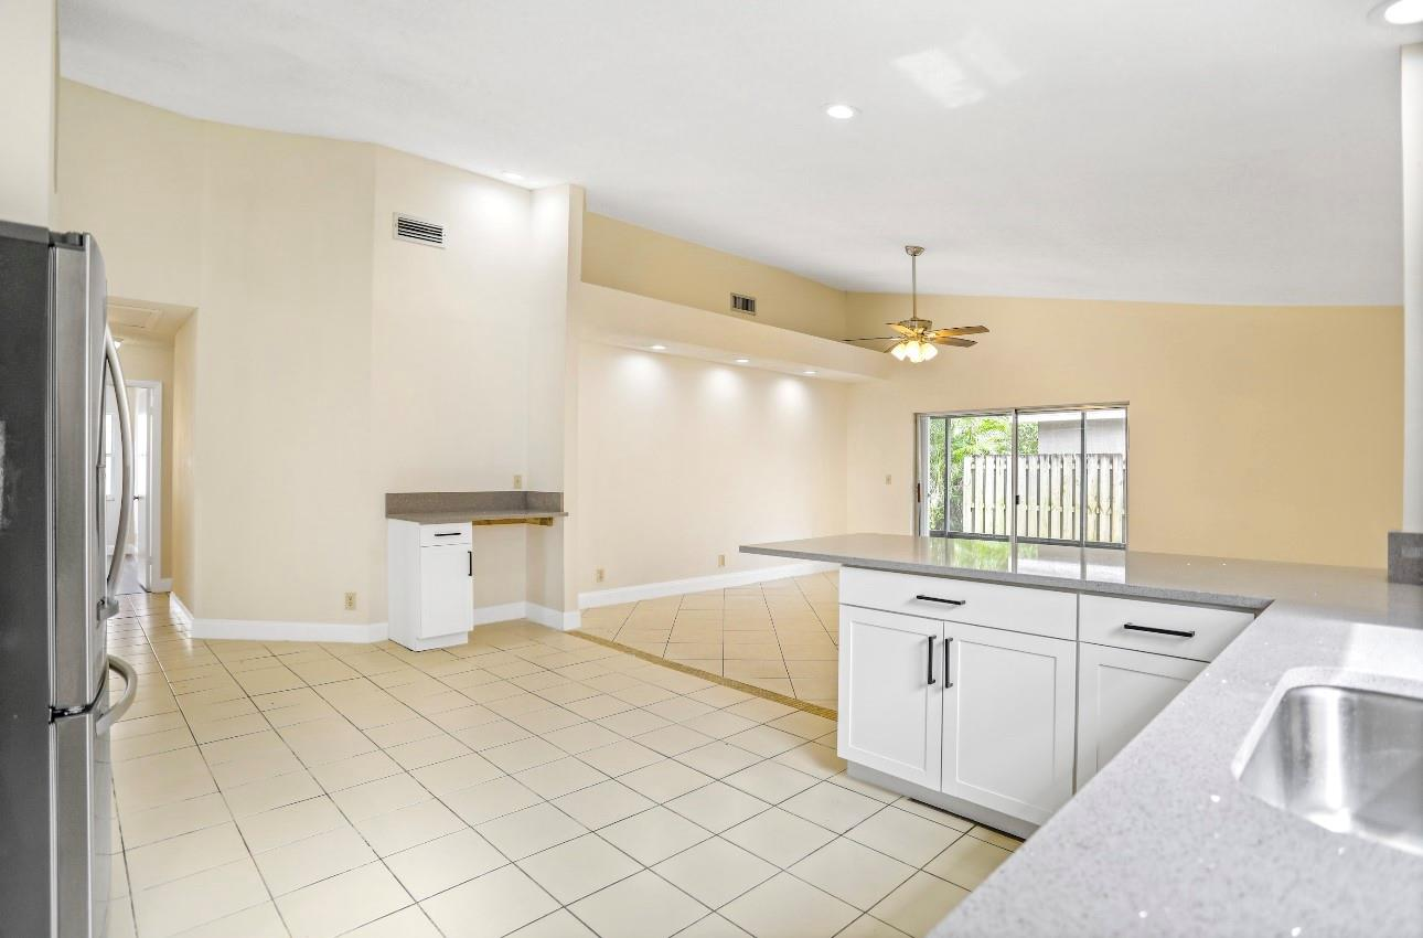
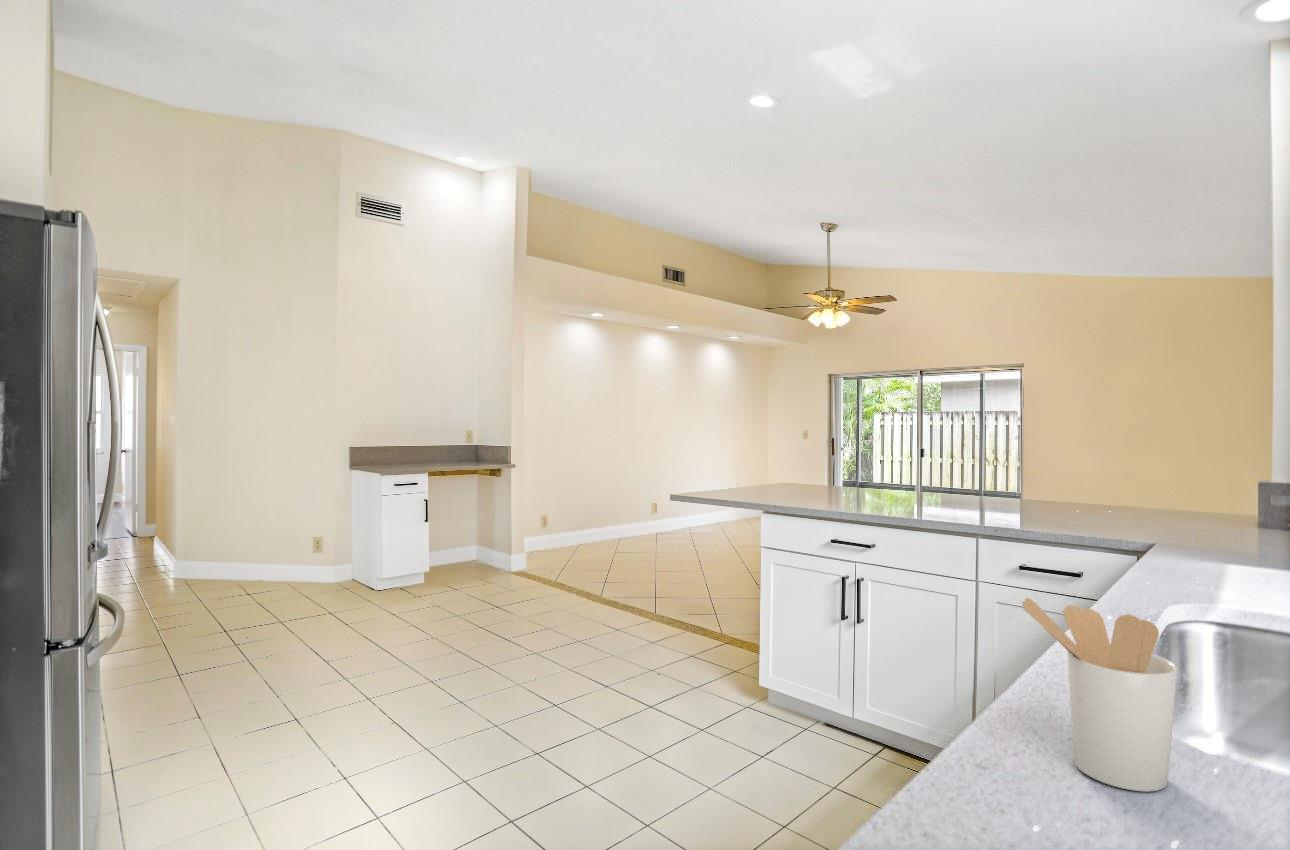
+ utensil holder (1092, 684)
